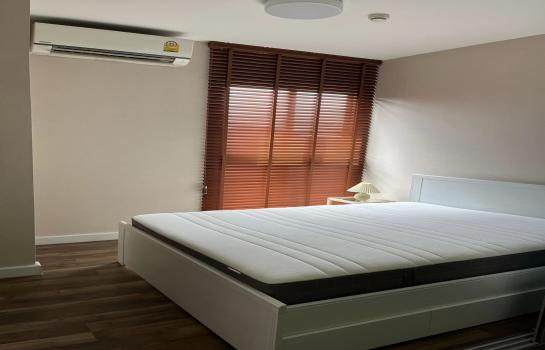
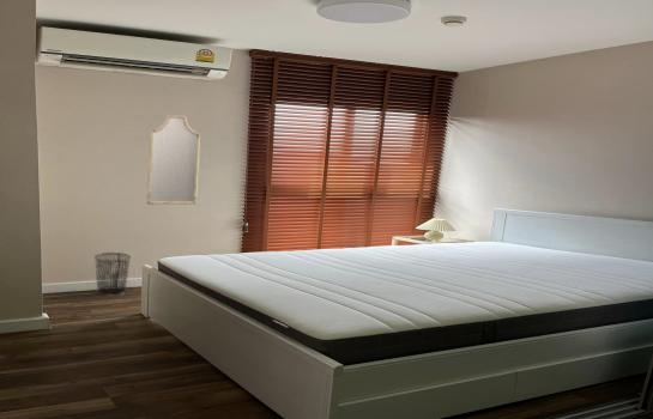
+ home mirror (174, 159)
+ waste bin (111, 274)
